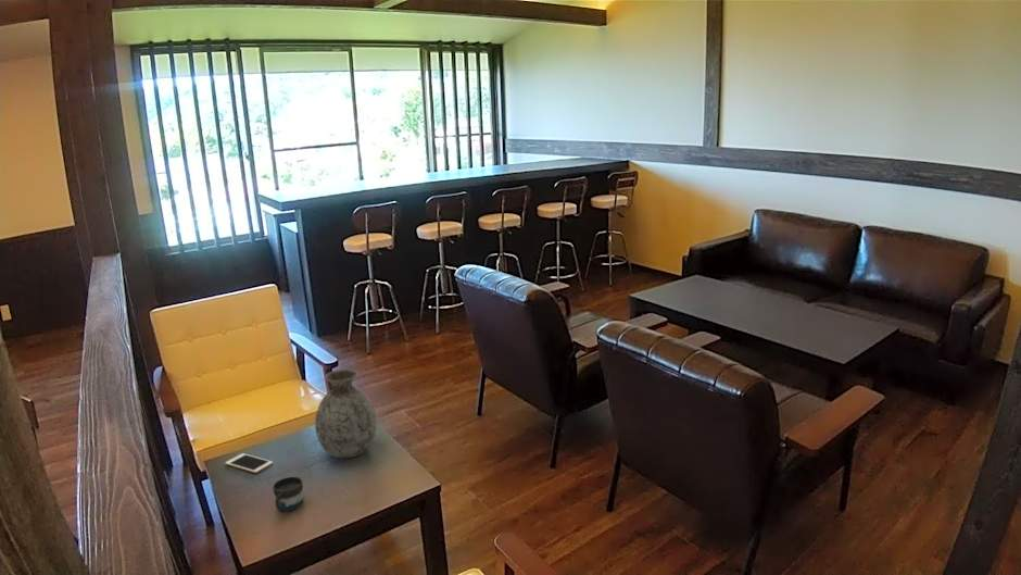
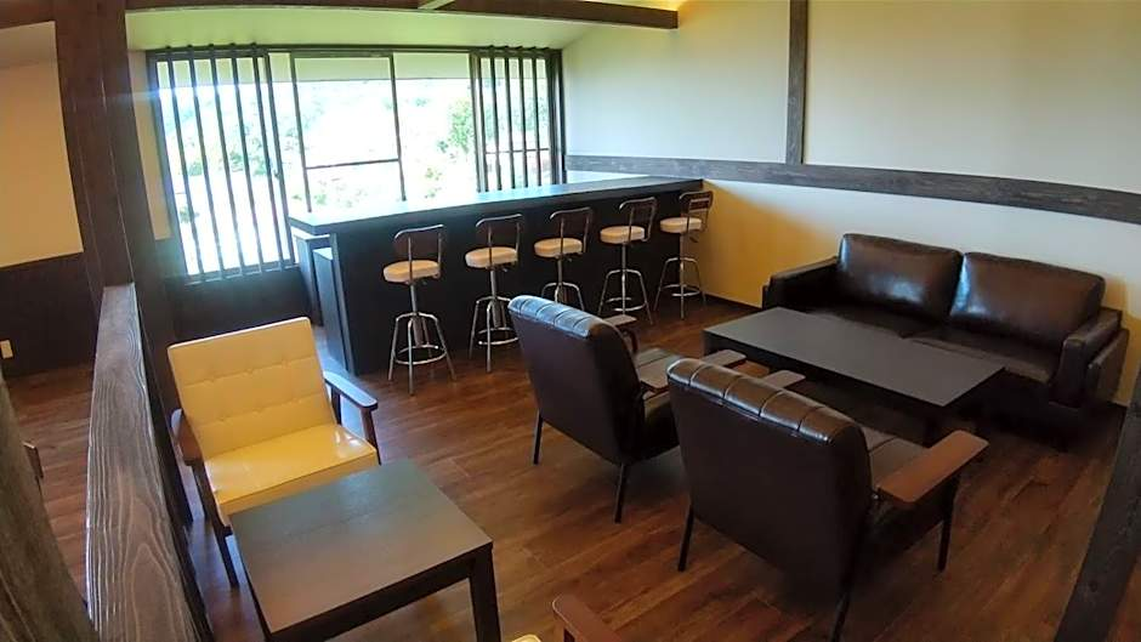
- vase (344, 413)
- mug (289, 496)
- cell phone (249, 462)
